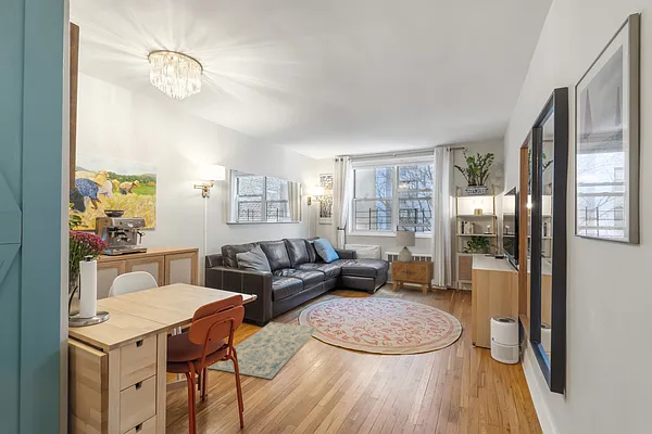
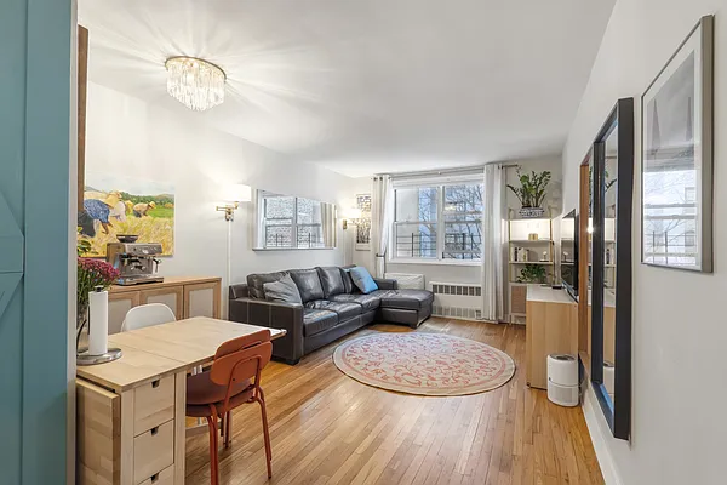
- side table (412, 276)
- lamp (405, 245)
- rug (271, 344)
